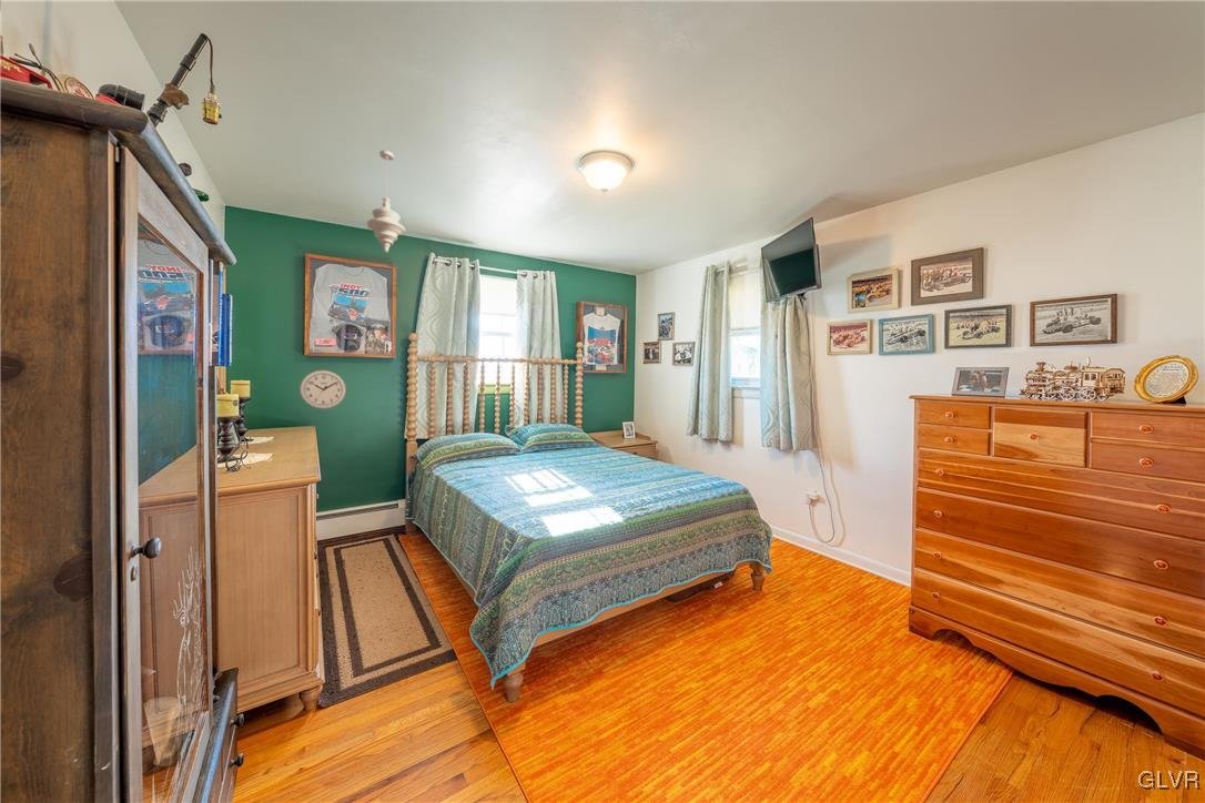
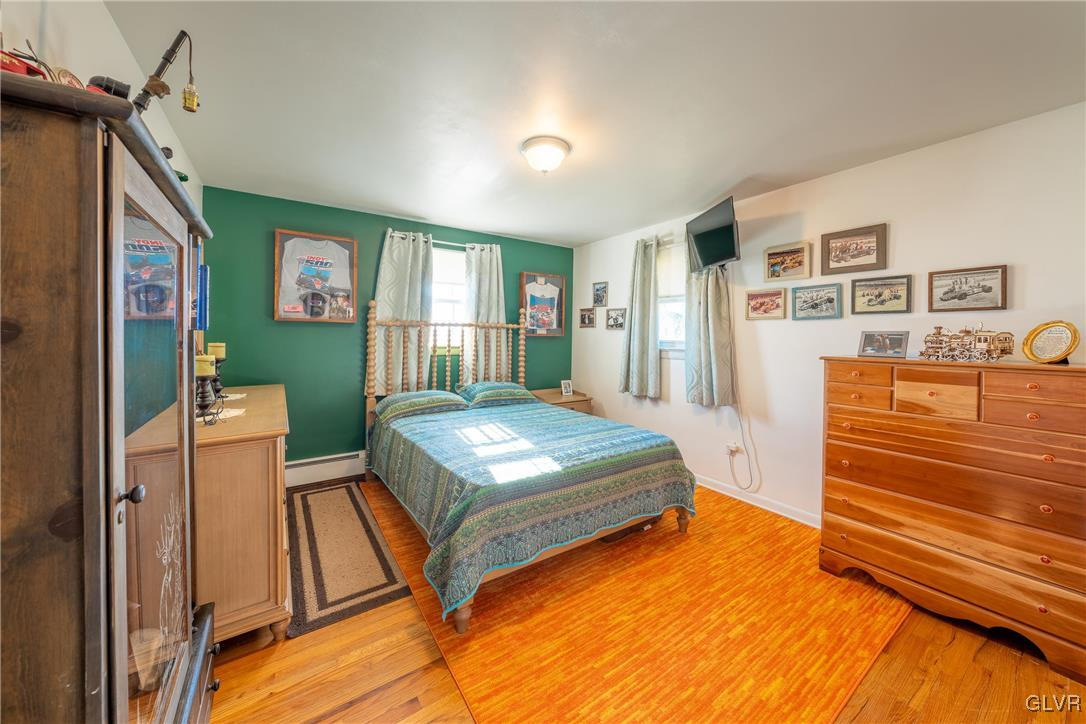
- wall clock (323, 389)
- pendant light (386, 203)
